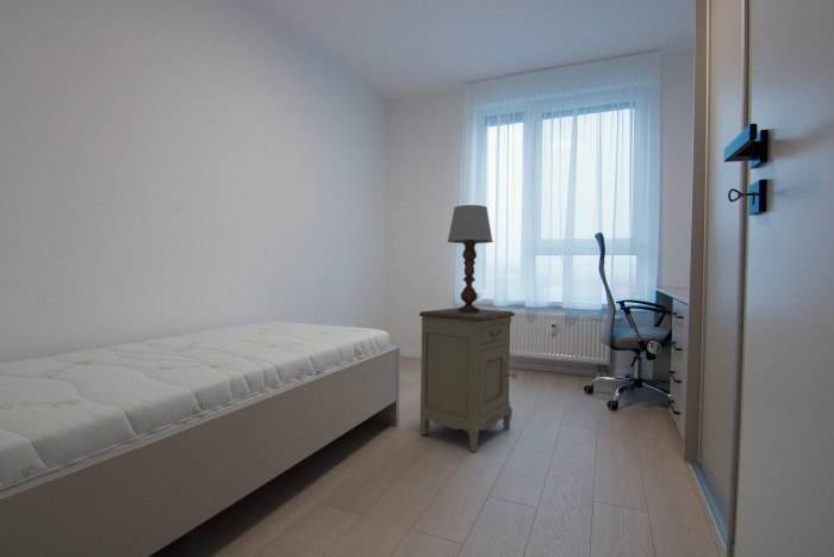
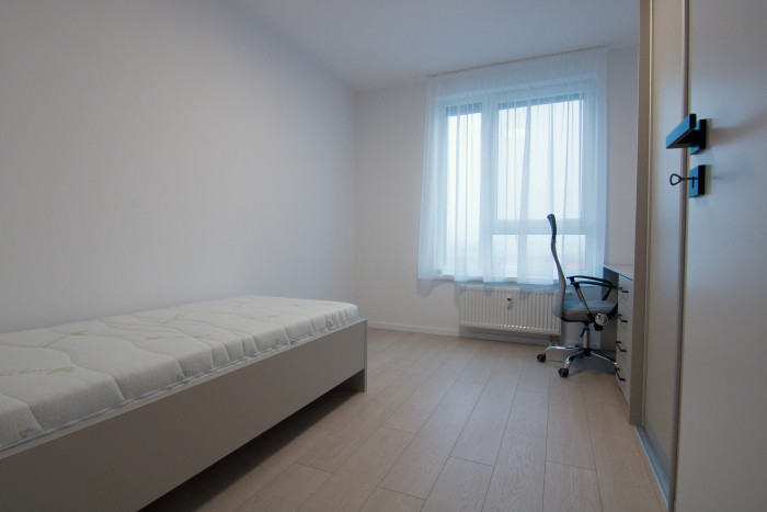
- nightstand (472, 372)
- table lamp (469, 259)
